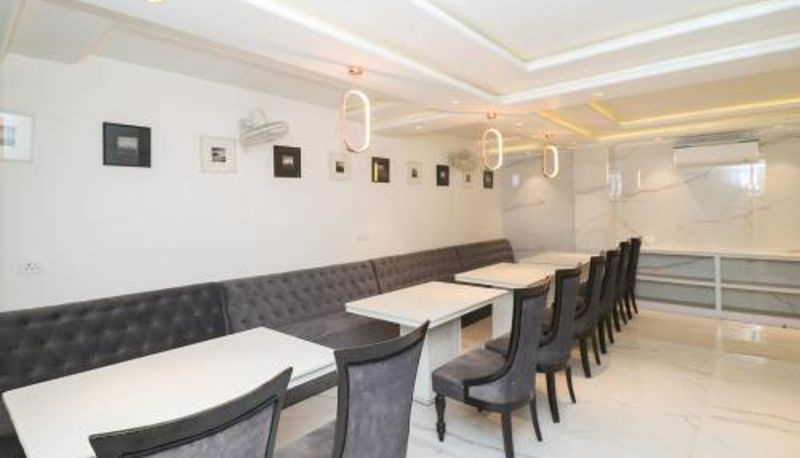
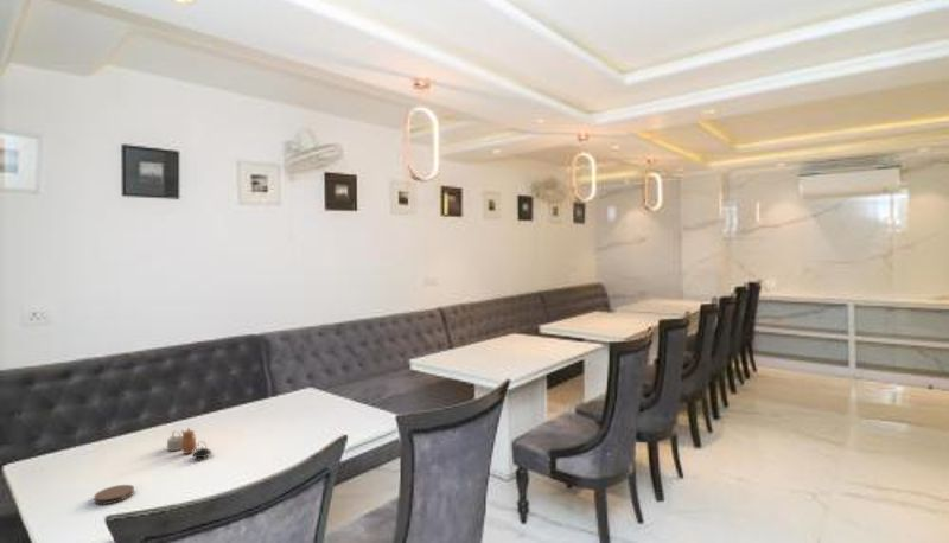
+ coaster (114, 493)
+ teapot (187, 439)
